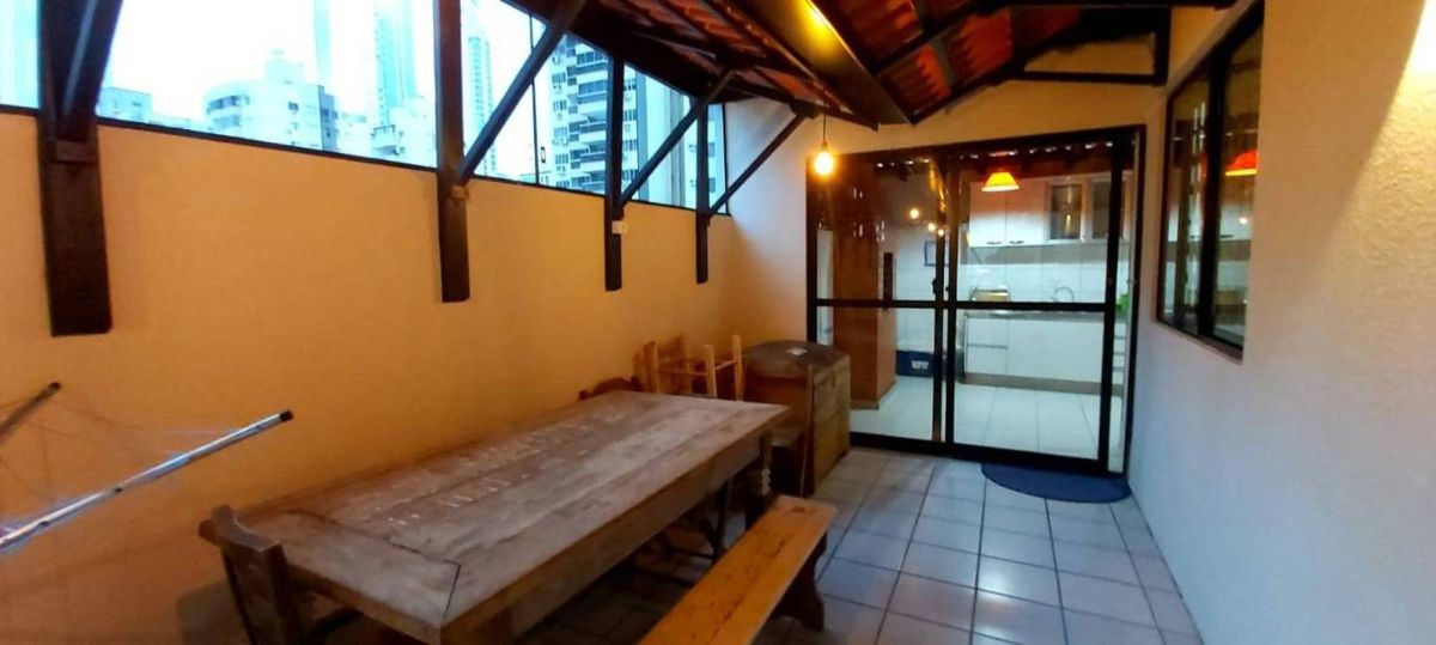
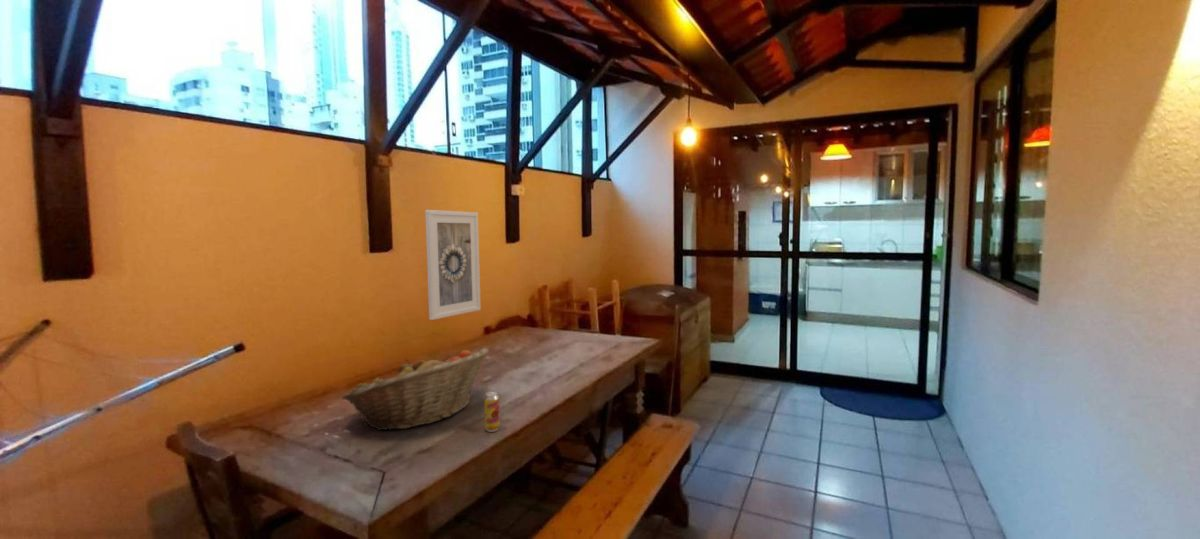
+ beverage can (492, 410)
+ fruit basket (422, 382)
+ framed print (454, 263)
